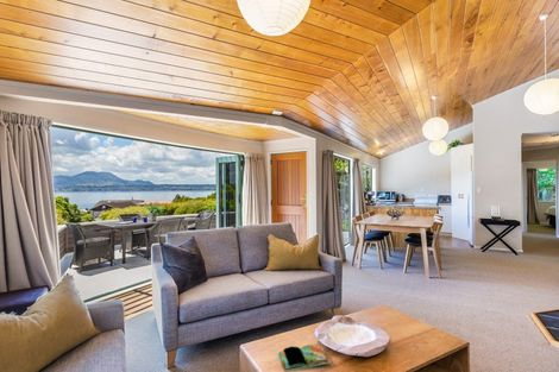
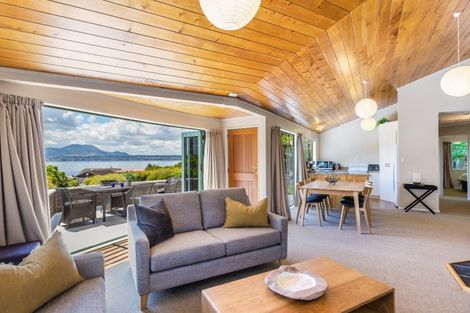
- book (303, 355)
